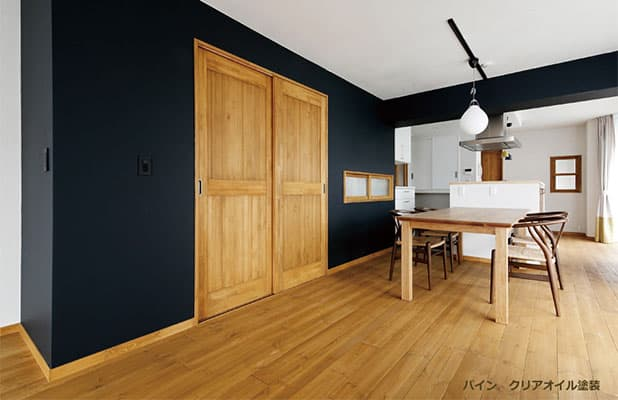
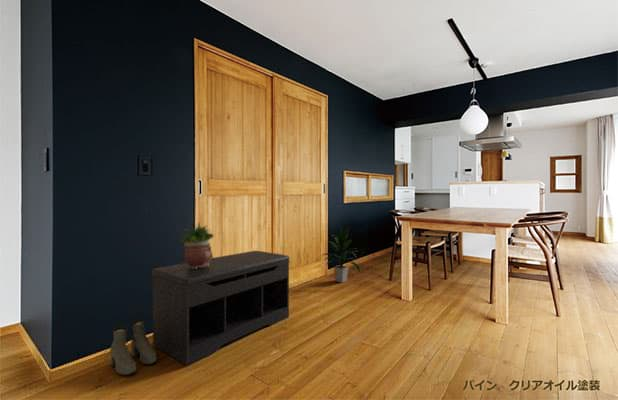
+ indoor plant (342, 254)
+ boots (133, 344)
+ potted plant (196, 244)
+ bench (227, 295)
